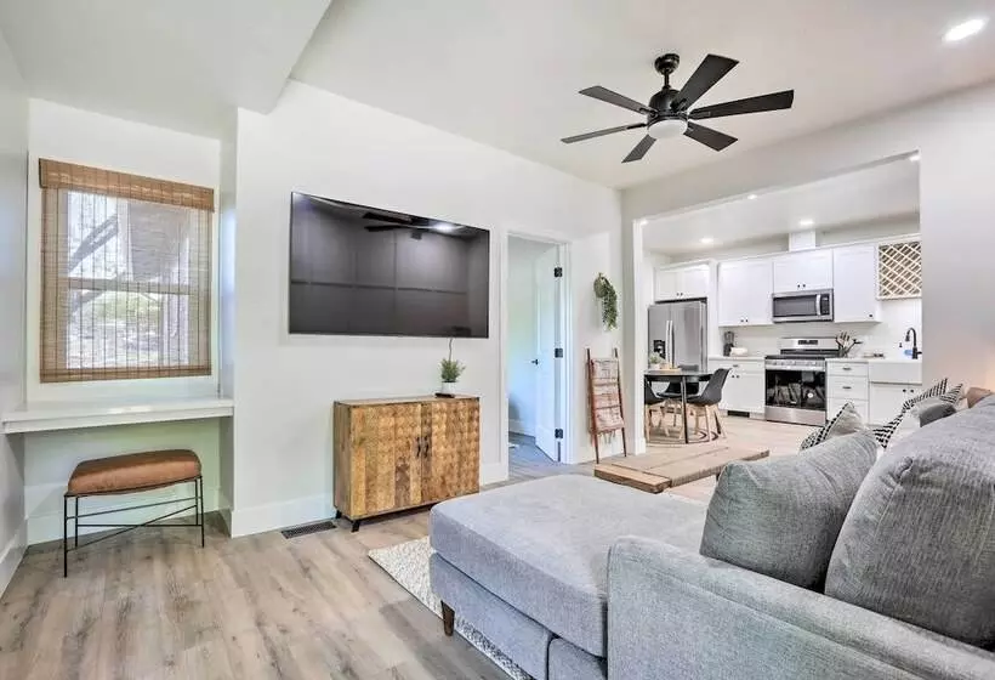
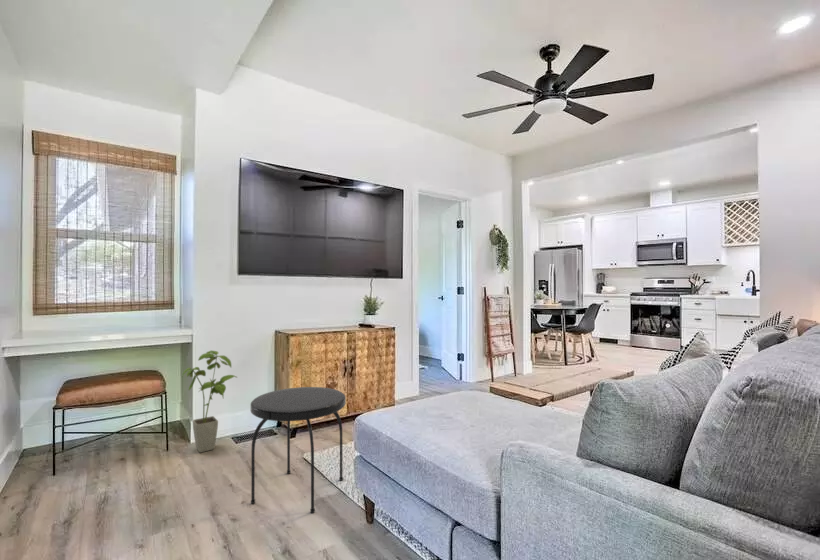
+ house plant (212, 399)
+ side table (289, 444)
